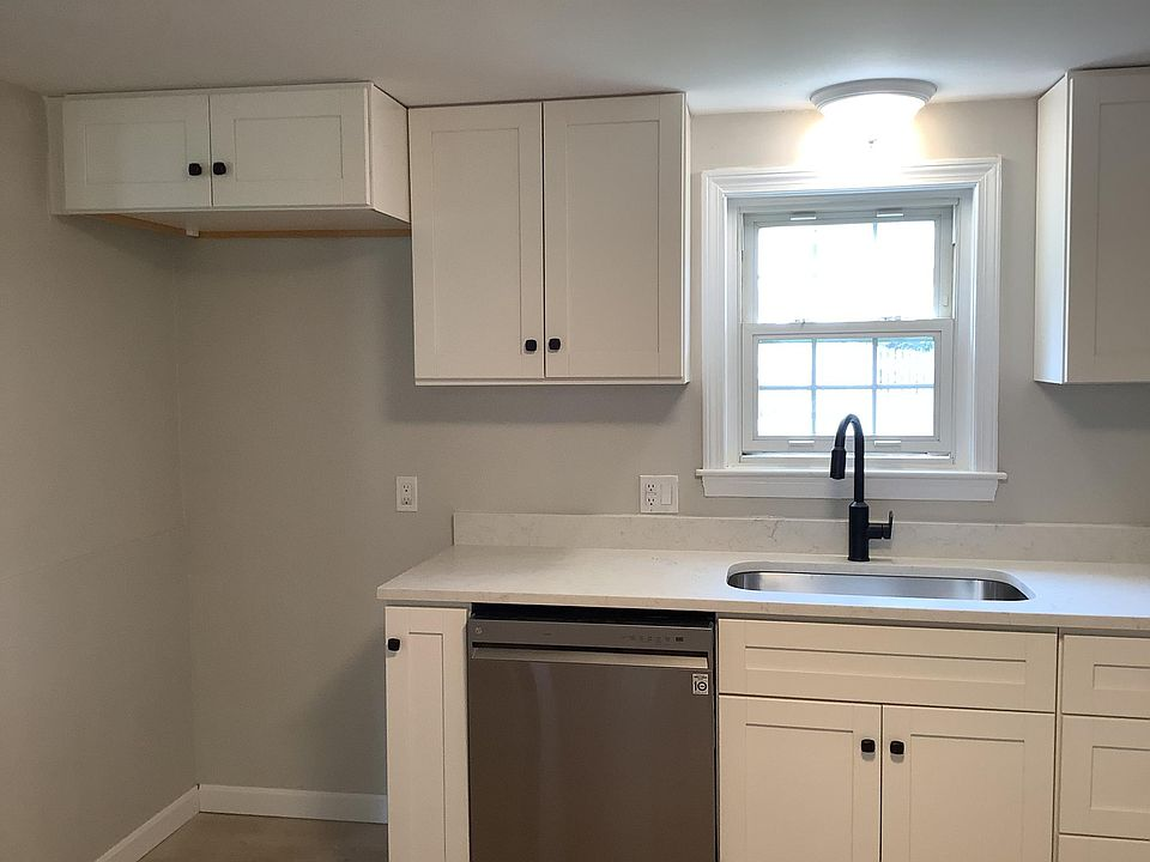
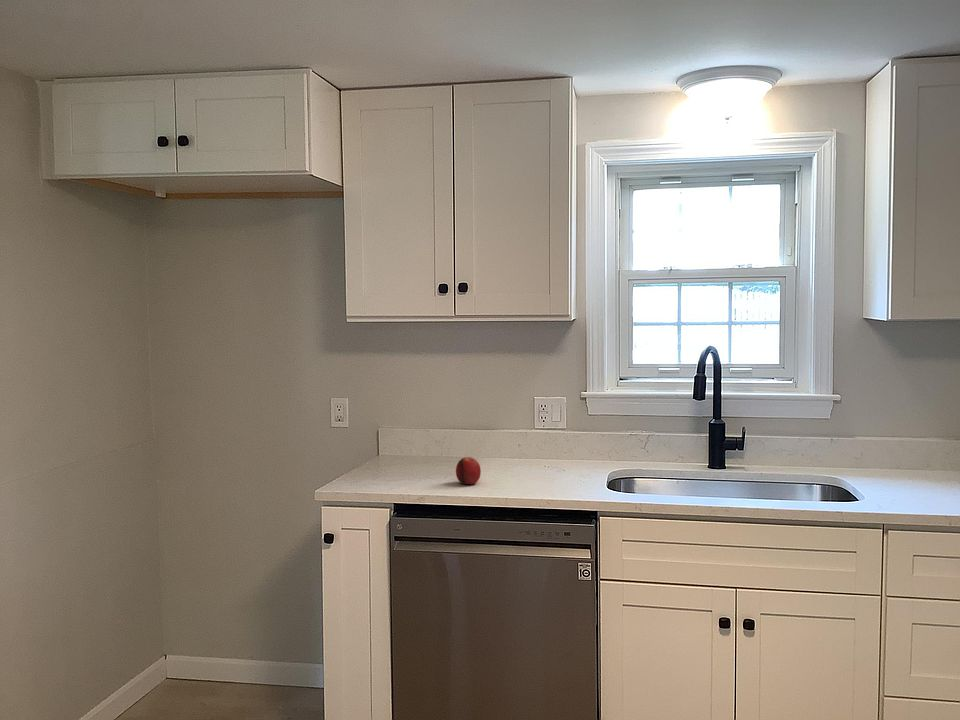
+ fruit (468, 470)
